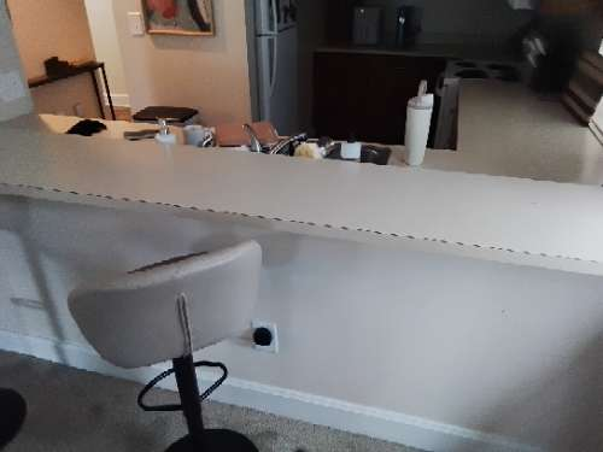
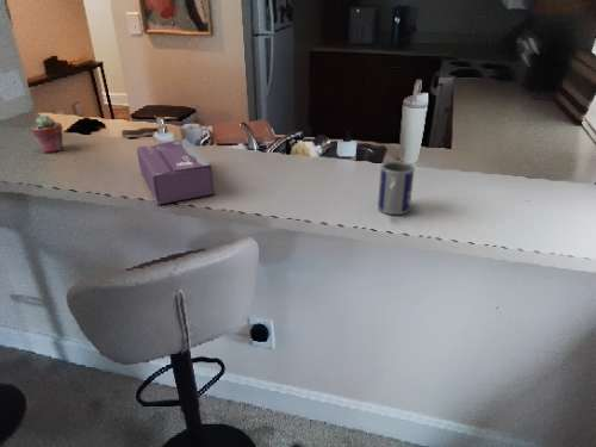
+ tissue box (173, 168)
+ potted succulent (48, 132)
+ mug (395, 191)
